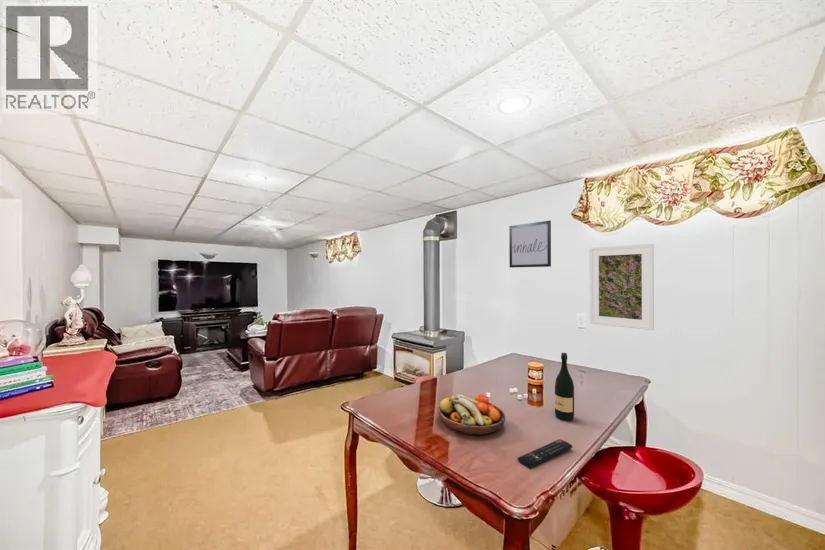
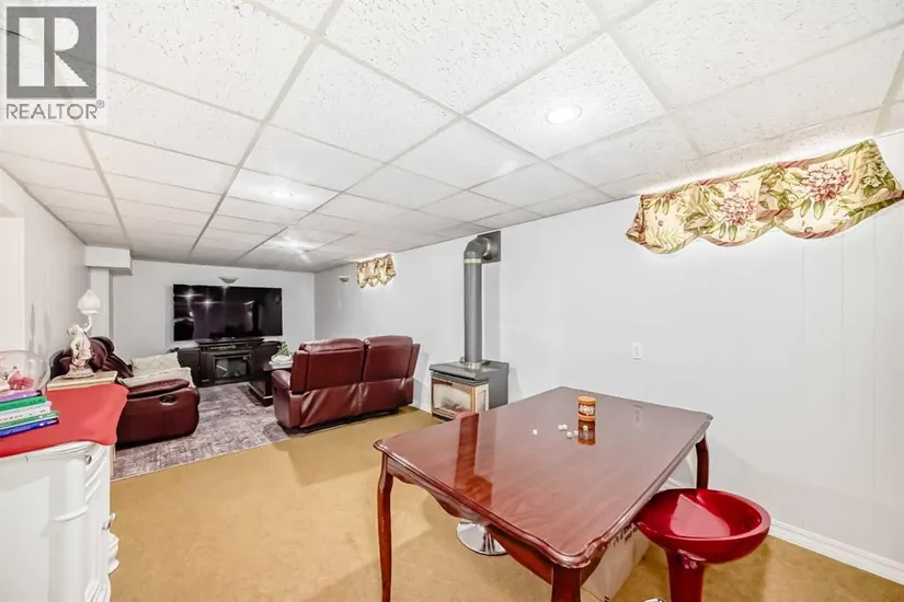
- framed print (619, 286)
- wall art (529, 245)
- wine bottle (564, 385)
- remote control (546, 453)
- fruit bowl (471, 409)
